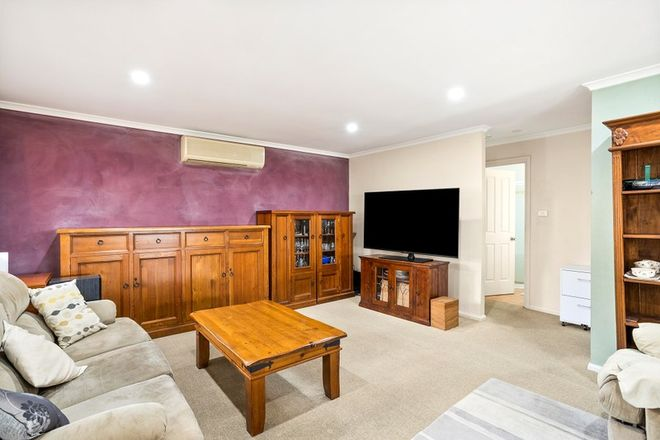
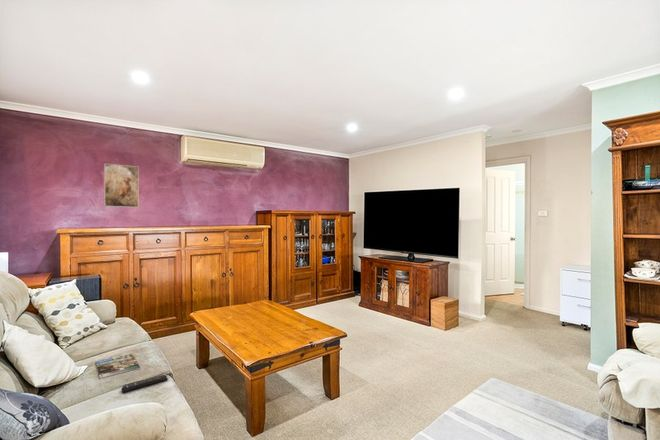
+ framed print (121, 186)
+ magazine (117, 364)
+ remote control (145, 383)
